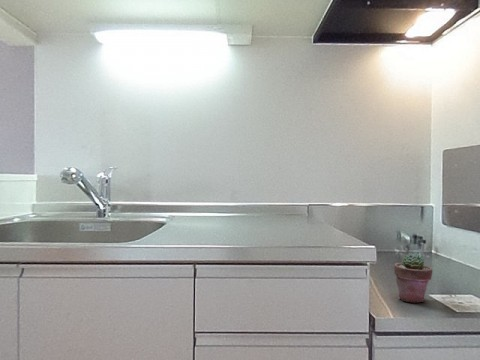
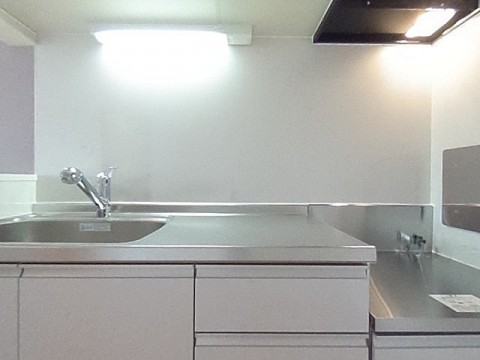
- potted succulent (412, 276)
